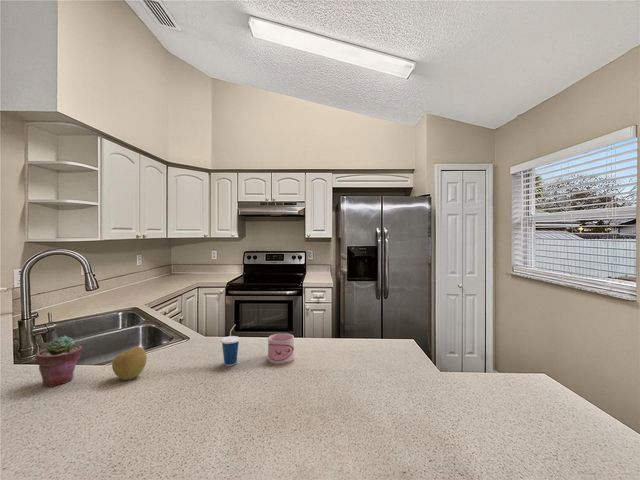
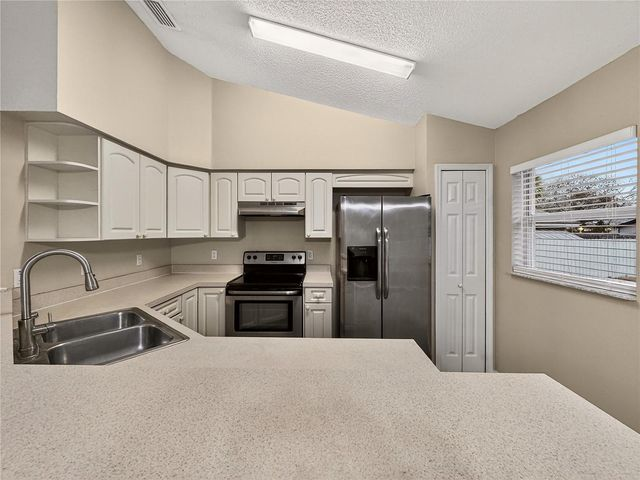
- apple (129, 362)
- mug (281, 347)
- potted succulent (59, 359)
- cup (230, 344)
